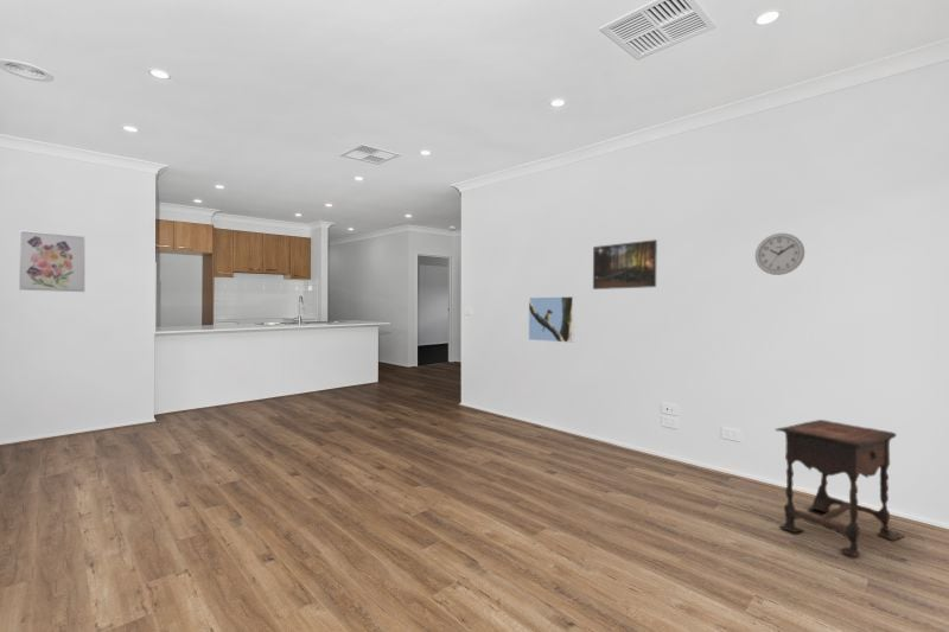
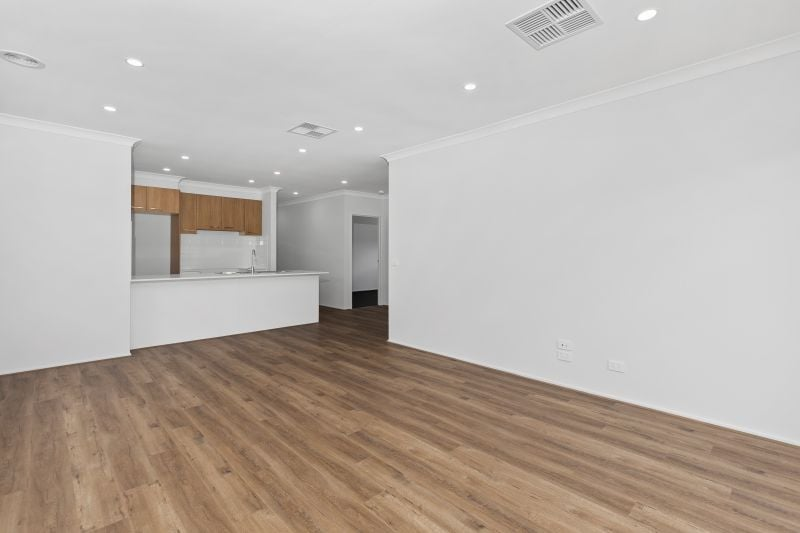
- wall art (52, 262)
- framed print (550, 319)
- side table (834, 474)
- wall clock (778, 254)
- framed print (623, 266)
